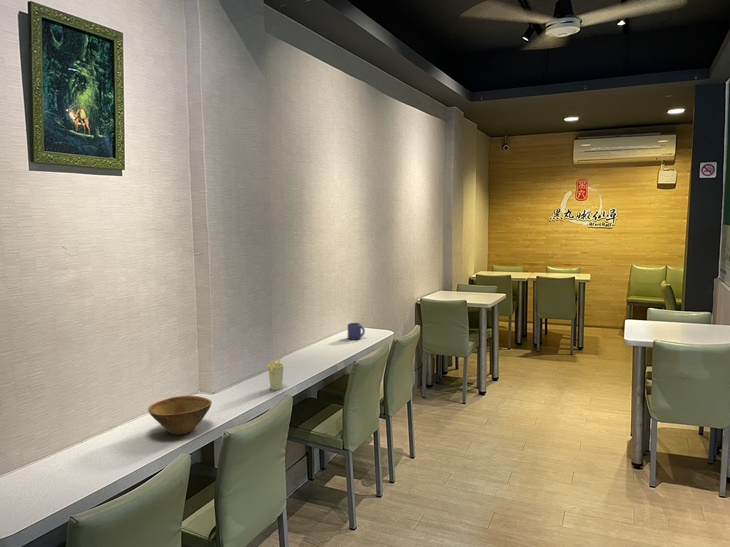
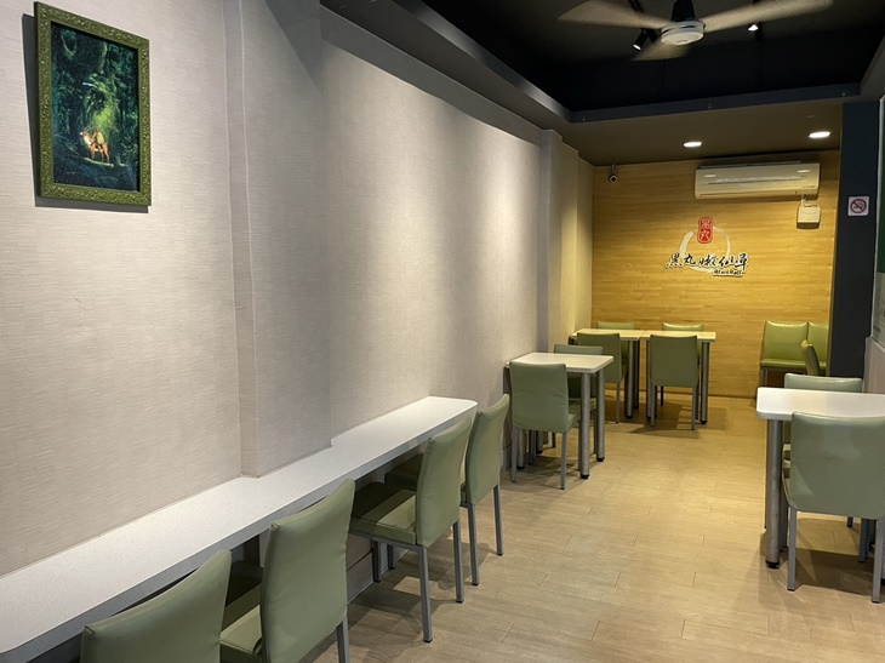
- cup (275, 373)
- mug (356, 331)
- bowl (181, 416)
